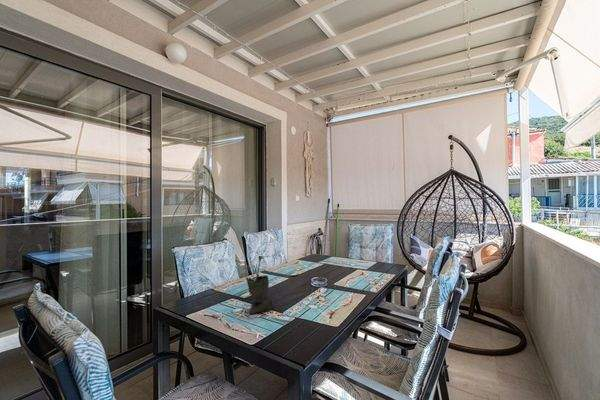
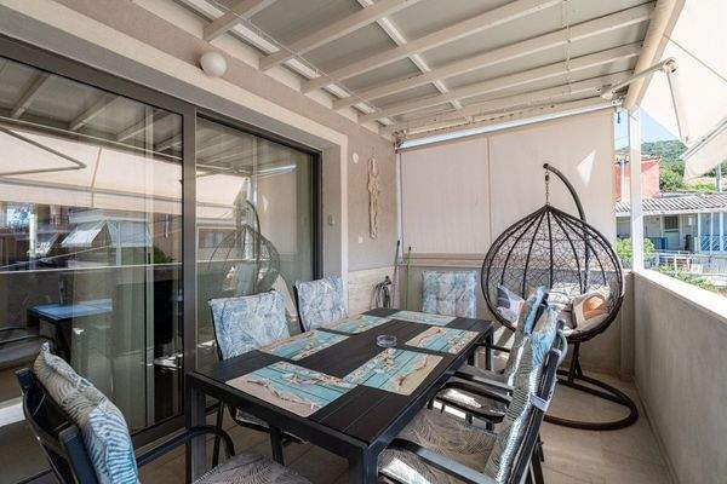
- potted plant (260, 283)
